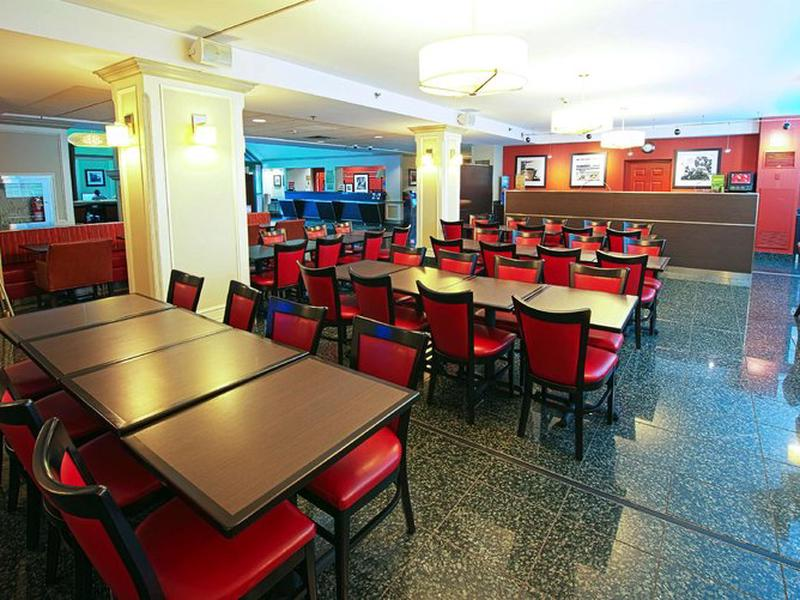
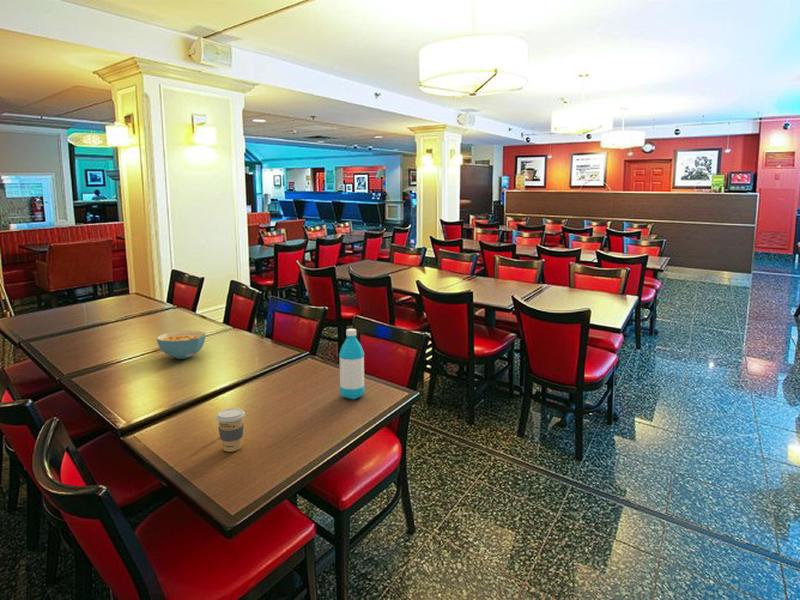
+ cereal bowl (182, 346)
+ water bottle (351, 363)
+ coffee cup (231, 430)
